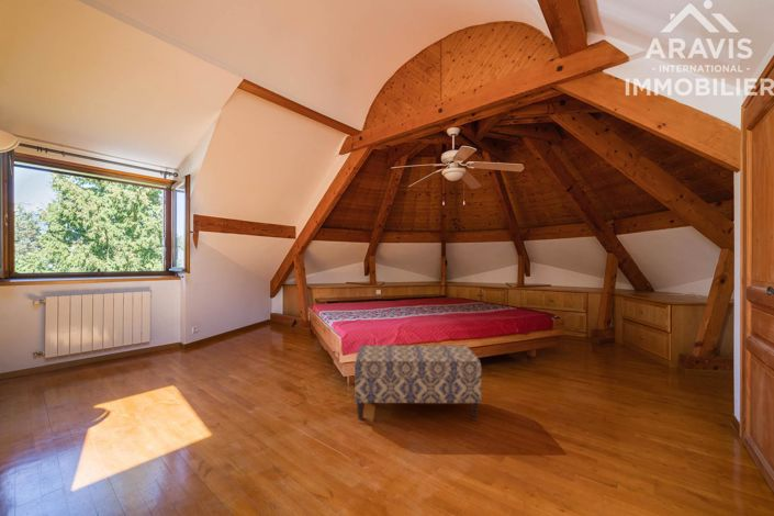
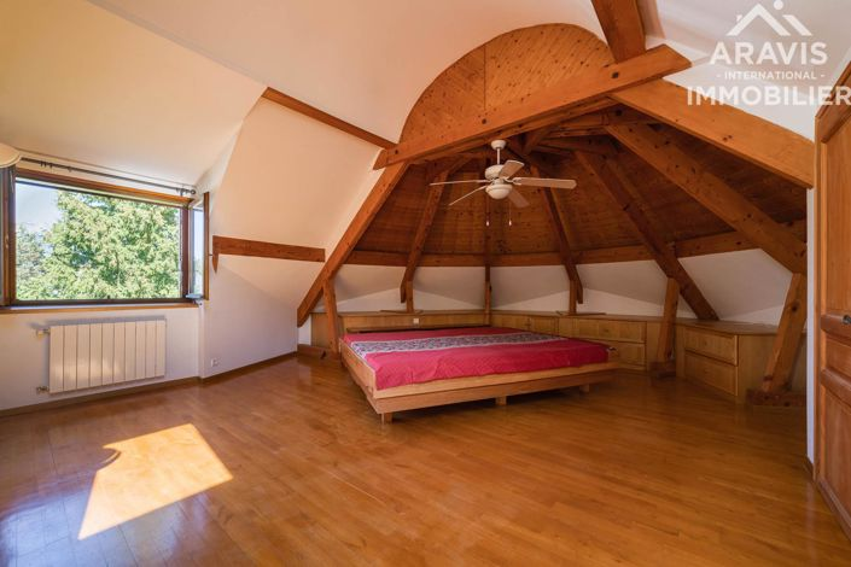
- bench (415, 380)
